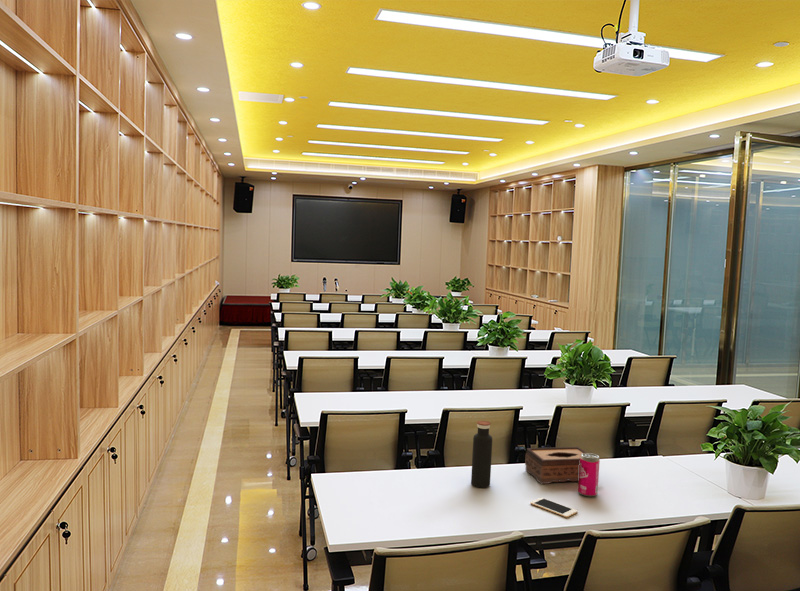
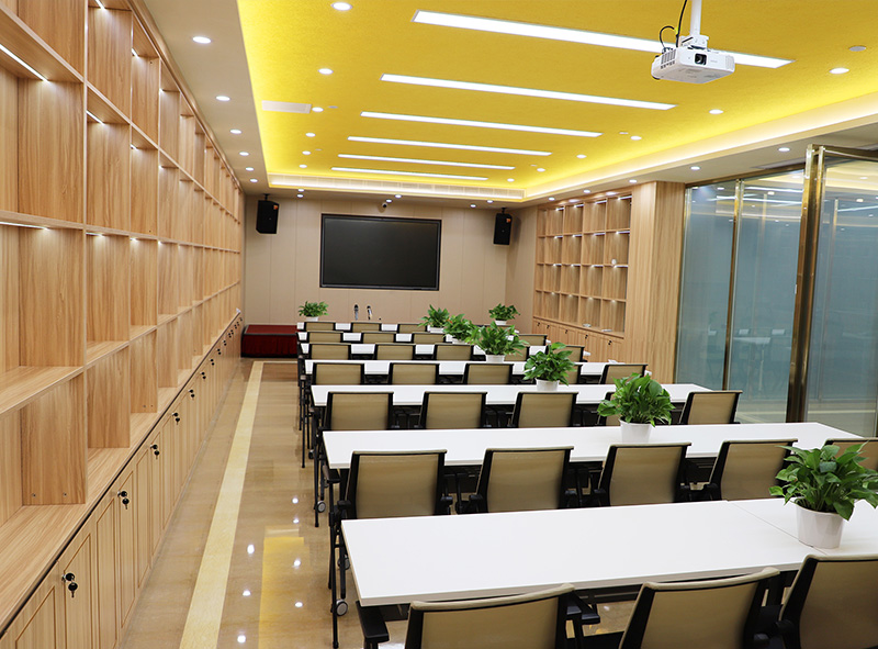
- cell phone (553, 507)
- beverage can (588, 474)
- tissue box (560, 464)
- water bottle (482, 453)
